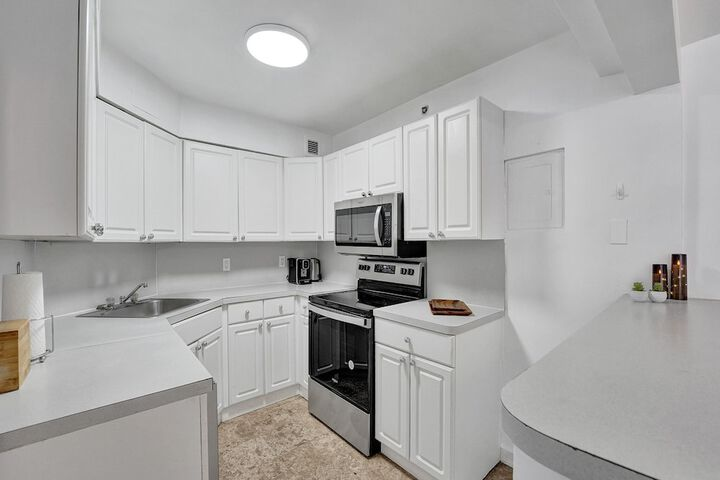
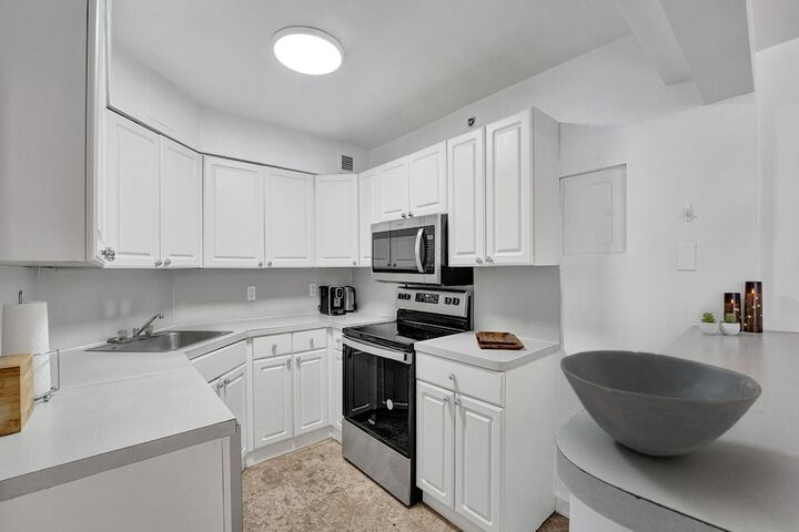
+ bowl (647, 405)
